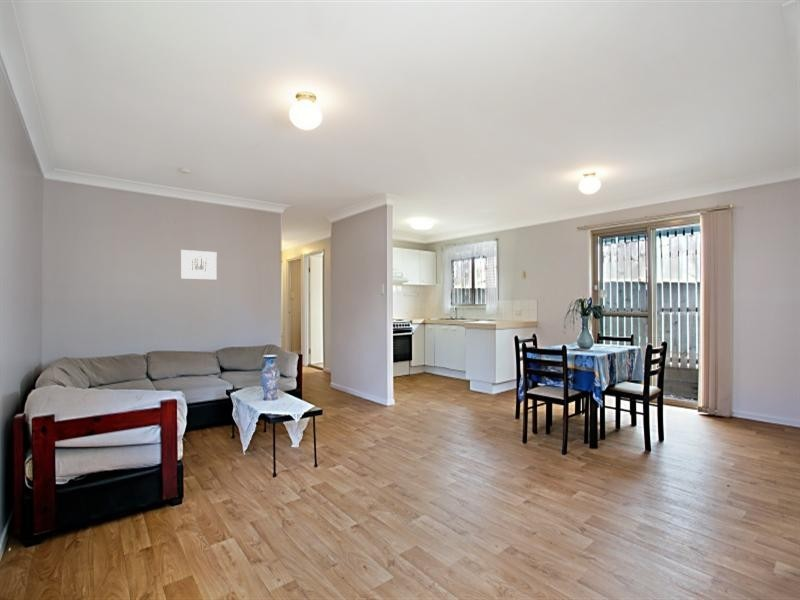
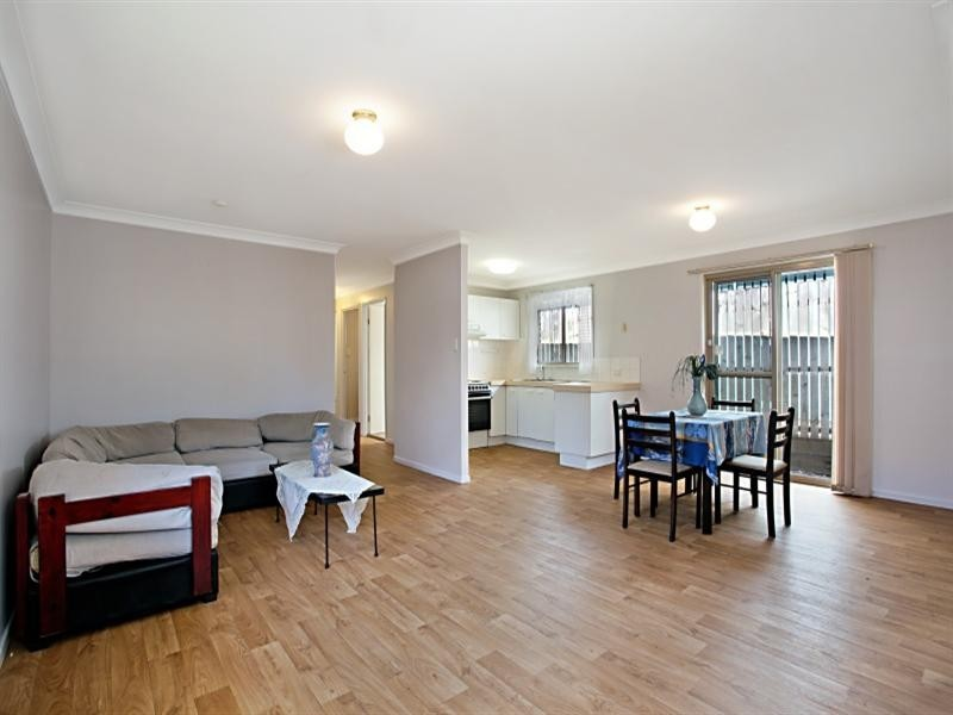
- wall art (199, 265)
